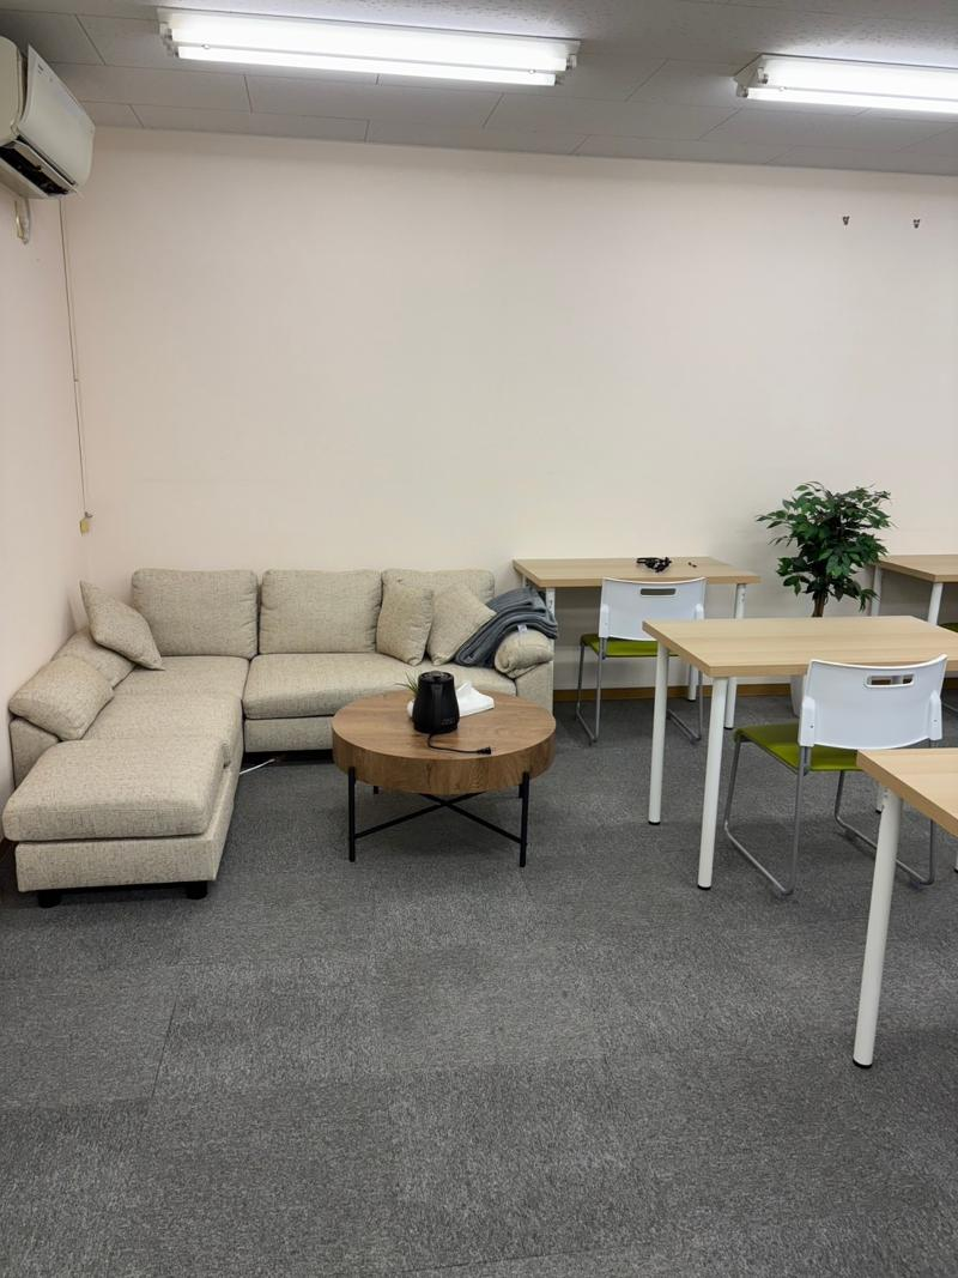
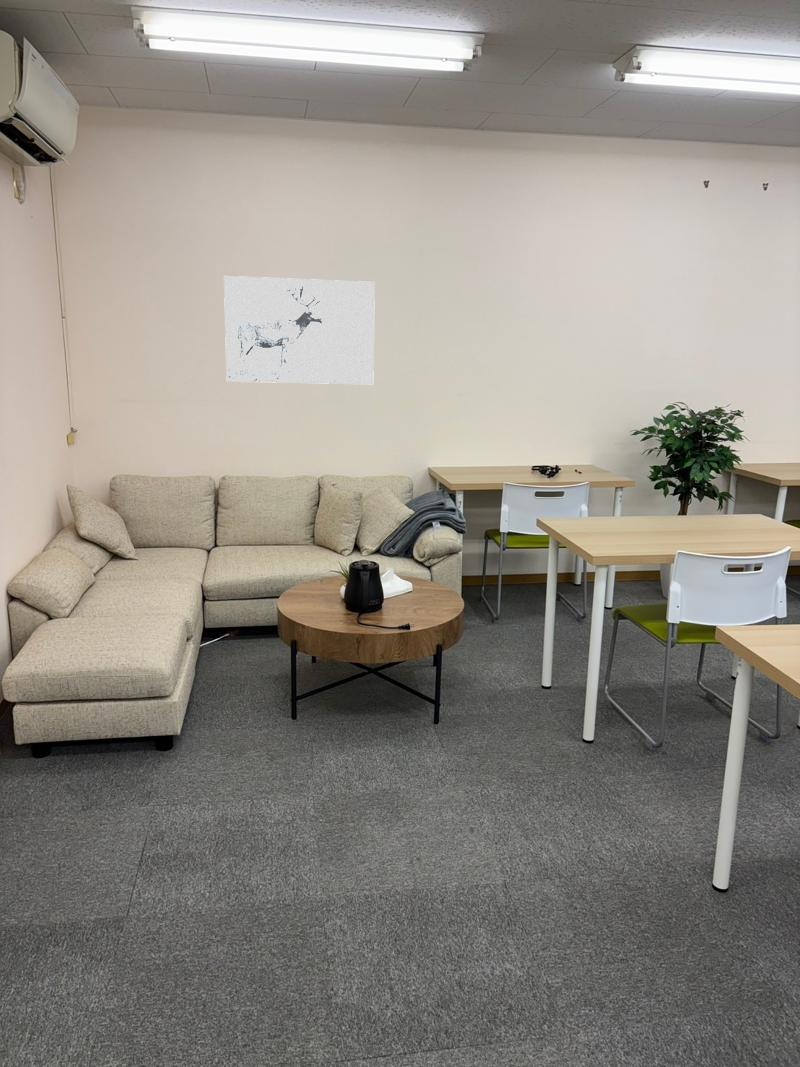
+ wall art (300, 331)
